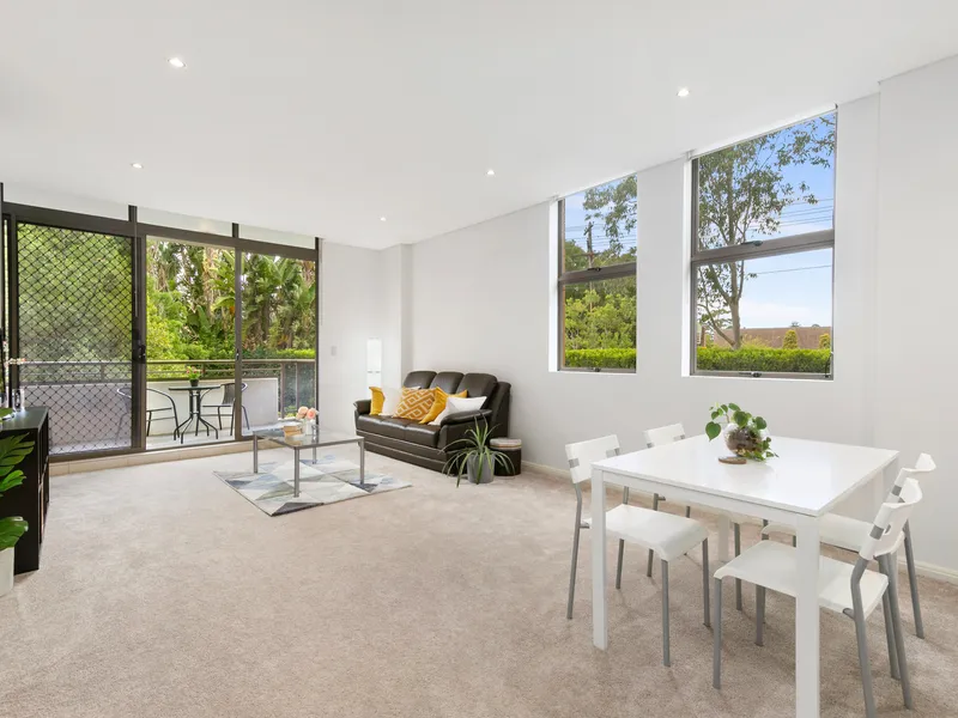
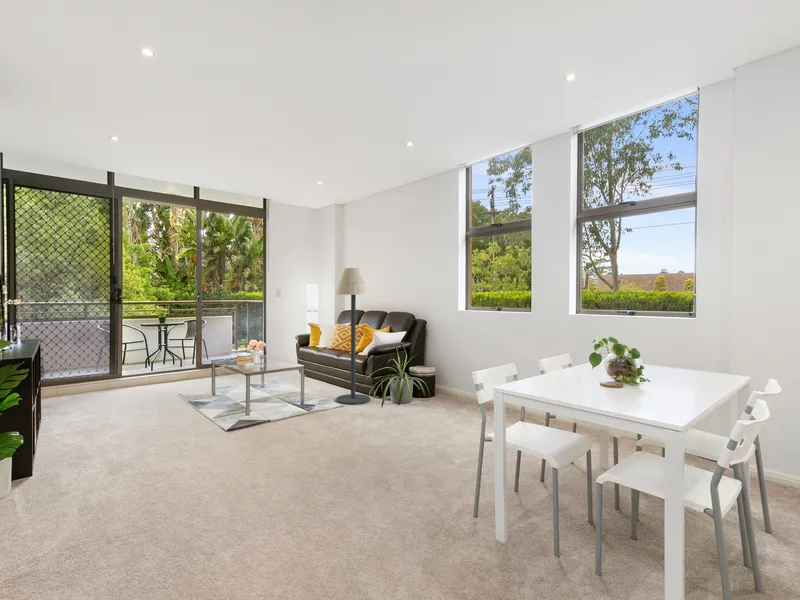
+ floor lamp (353, 334)
